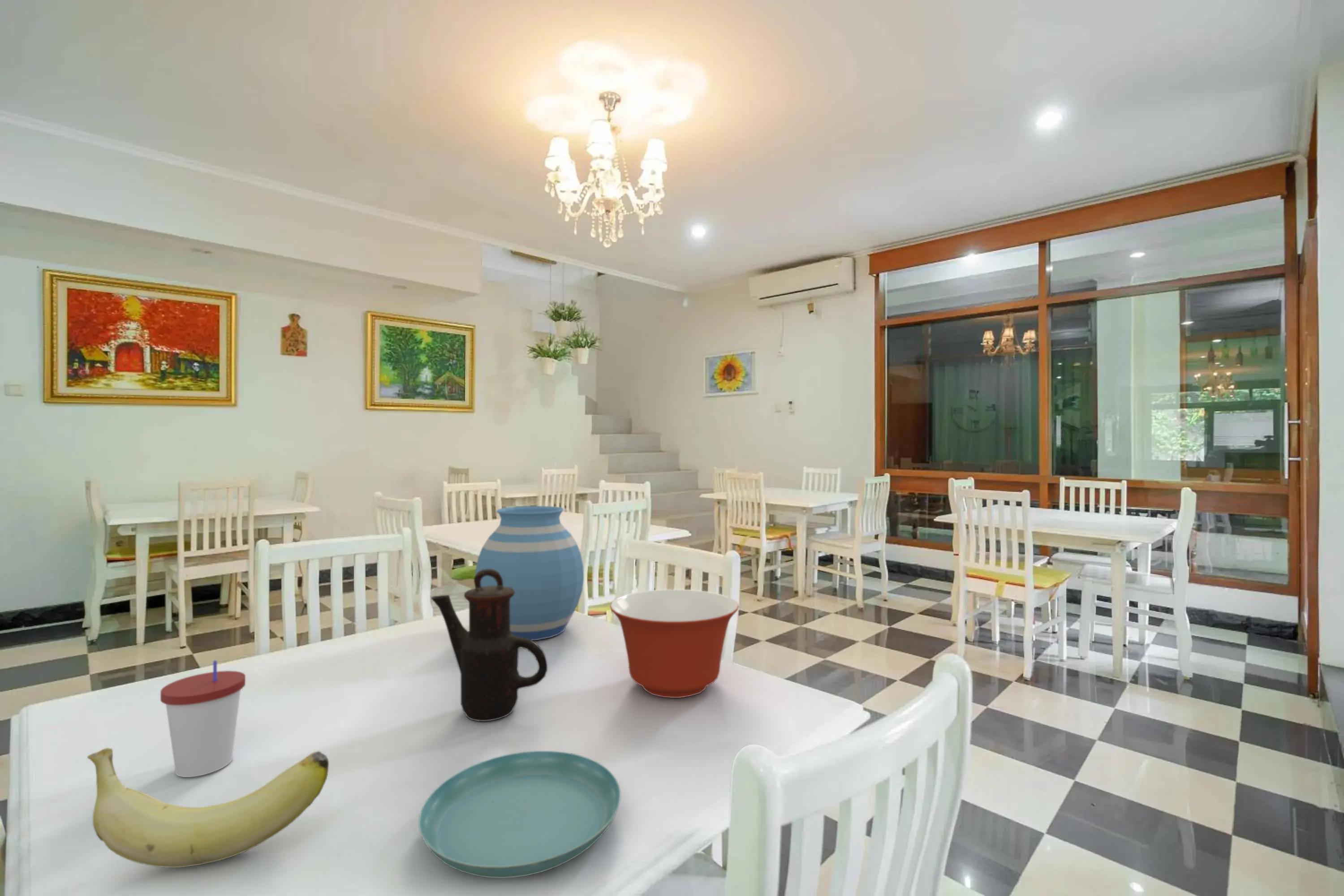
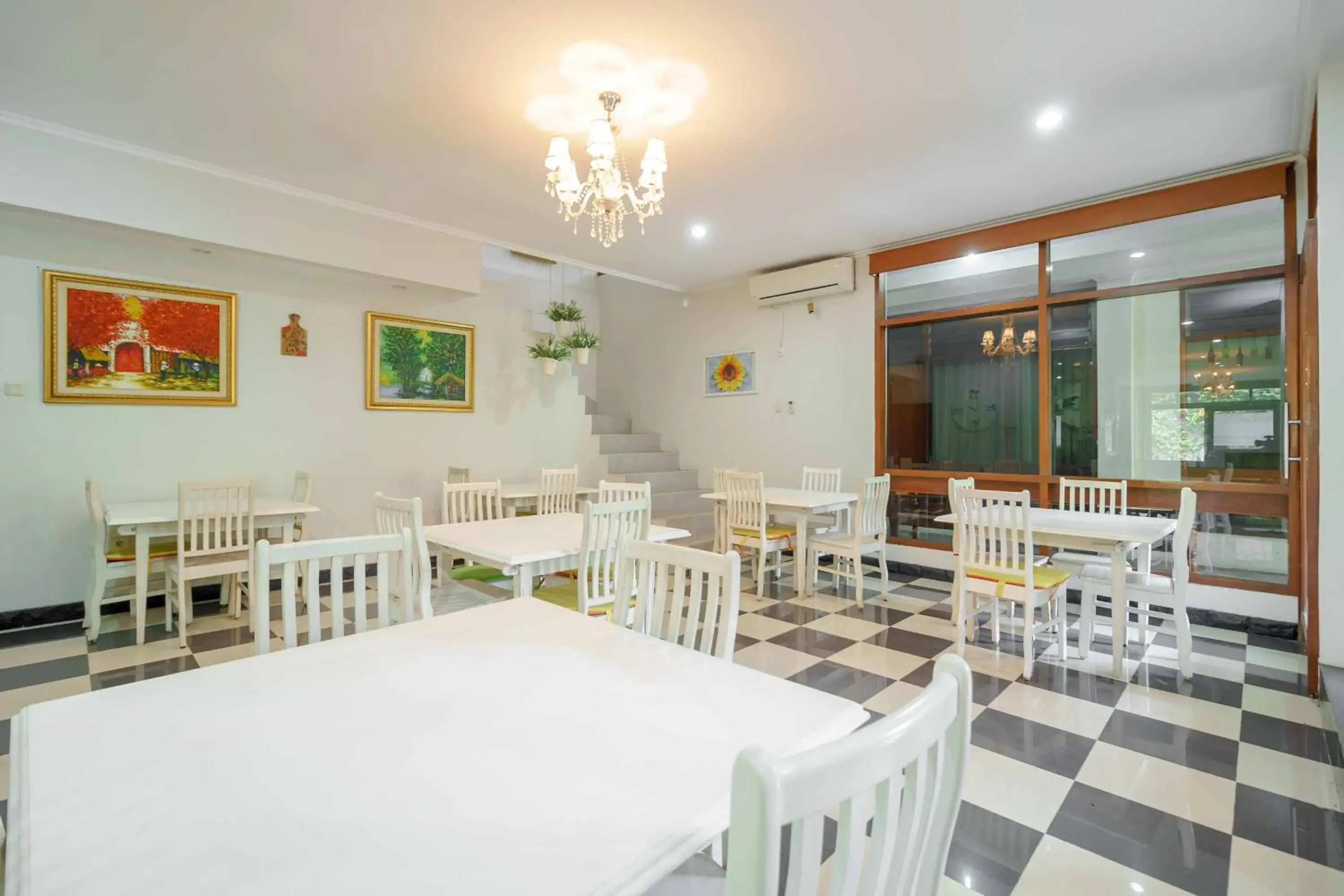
- cup (204, 714)
- saucer (523, 811)
- banana (214, 805)
- mixing bowl (674, 644)
- teapot (489, 640)
- vase (530, 569)
